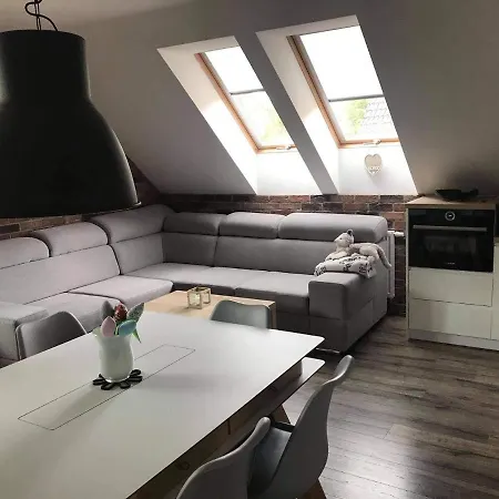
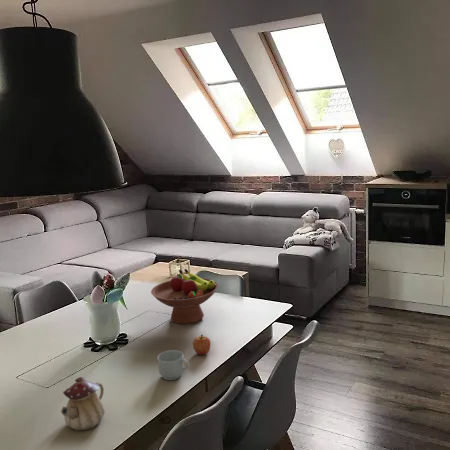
+ fruit bowl (185, 297)
+ teapot (84, 398)
+ mug (174, 366)
+ apple (201, 343)
